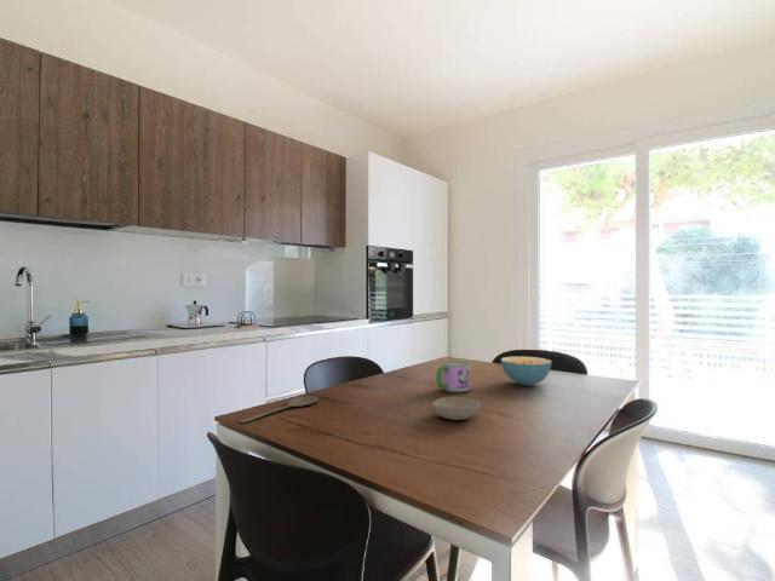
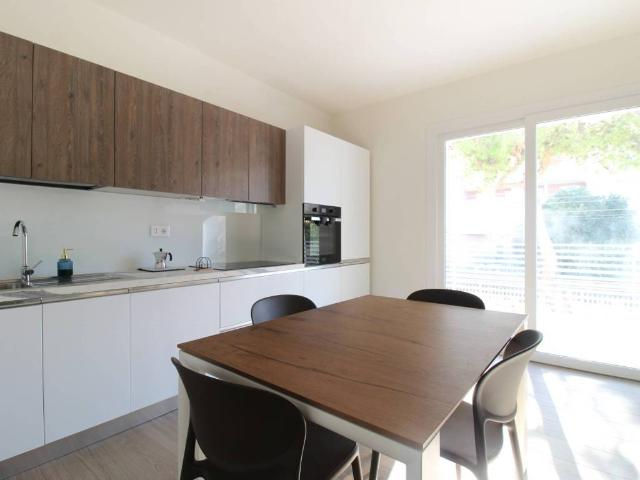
- wooden spoon (281, 408)
- bowl (455, 409)
- cereal bowl (526, 372)
- mug (452, 376)
